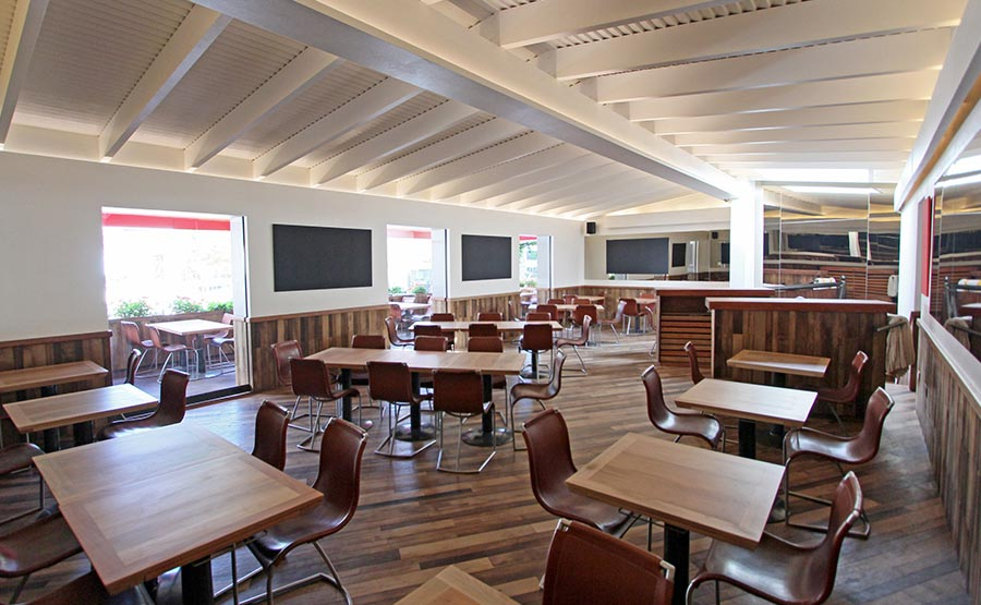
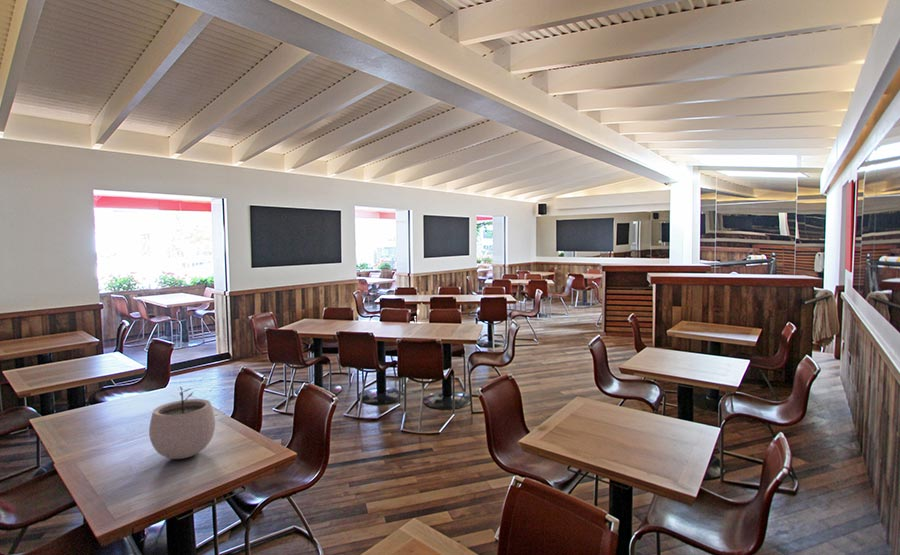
+ plant pot (183, 420)
